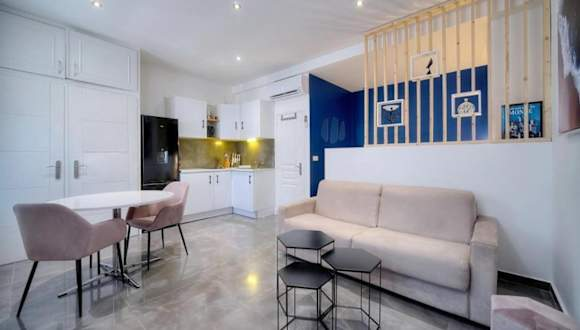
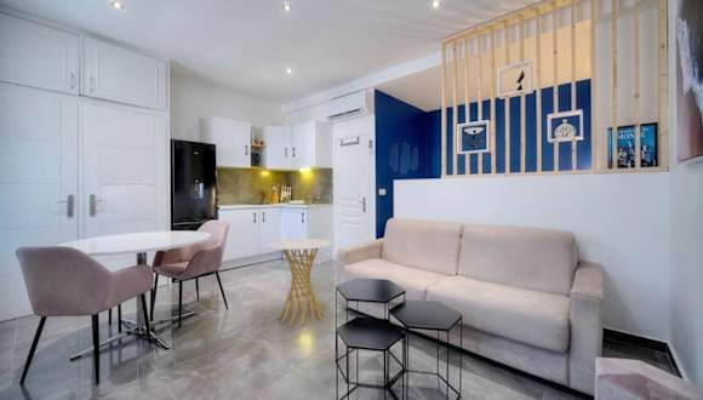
+ side table (301, 279)
